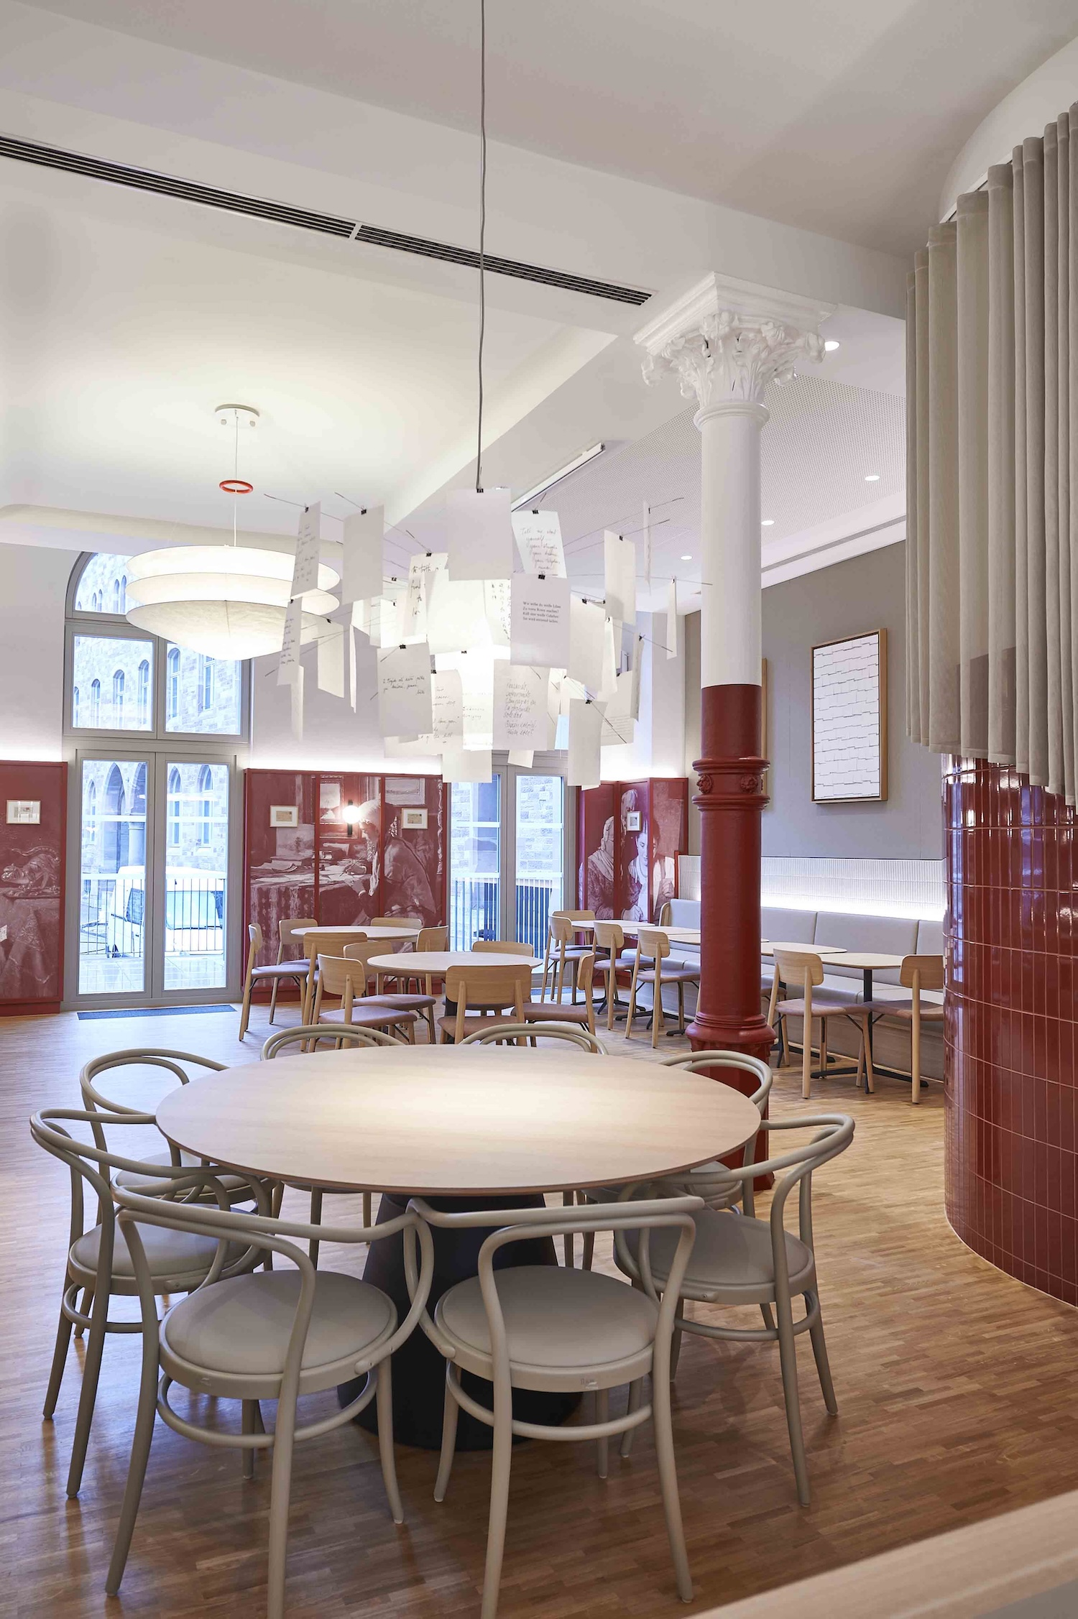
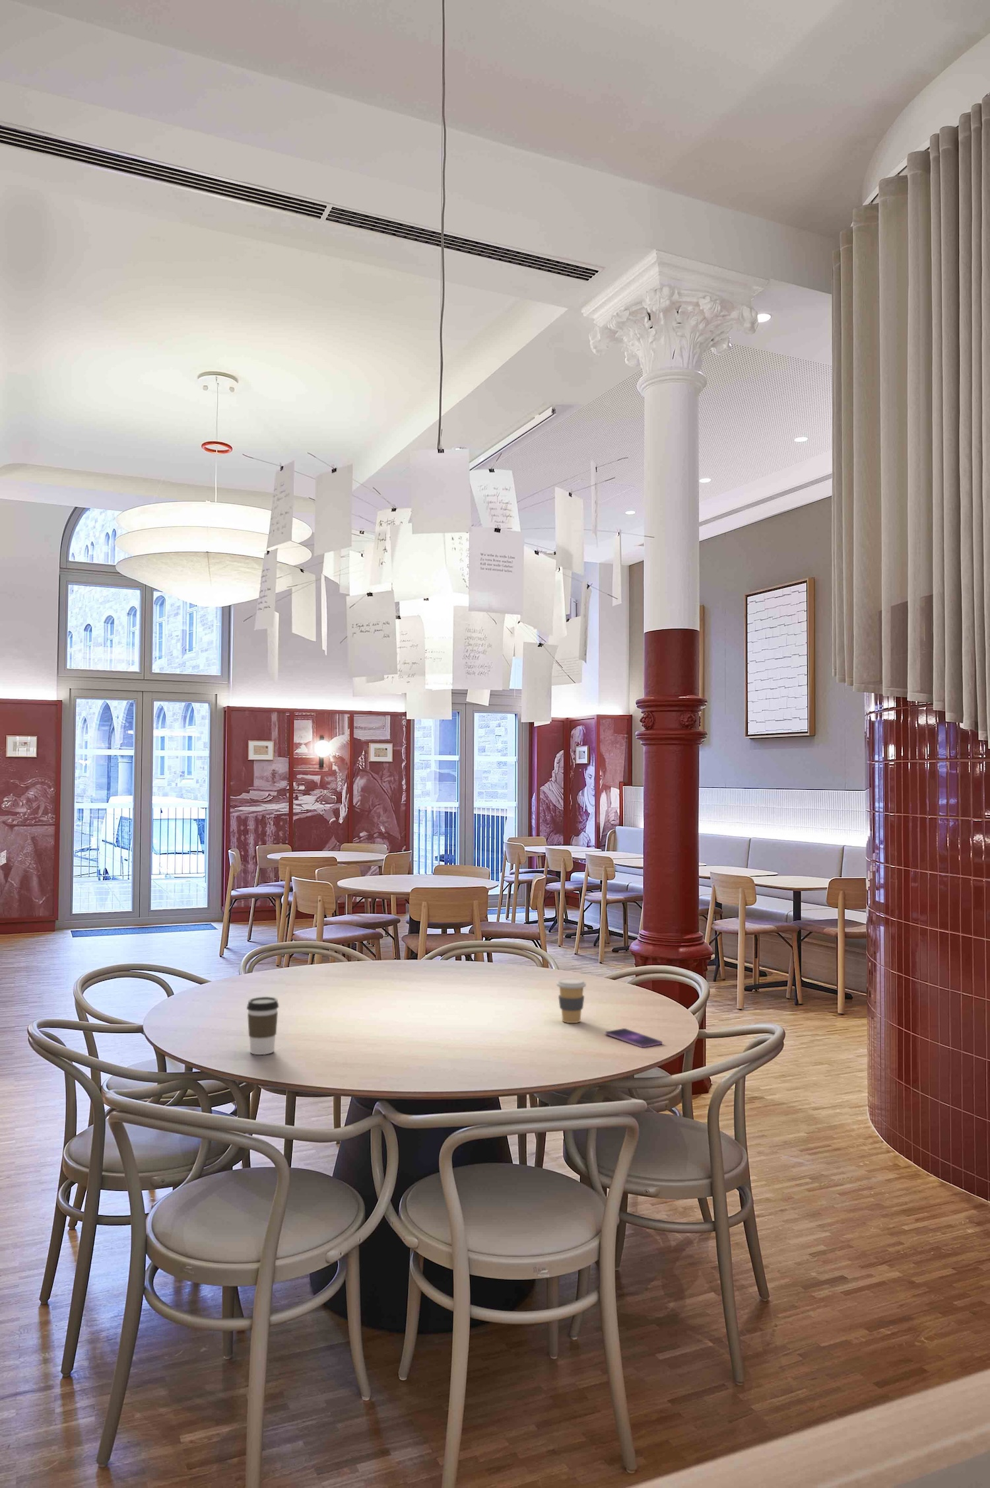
+ smartphone (633, 1038)
+ coffee cup (571, 1000)
+ coffee cup (262, 1026)
